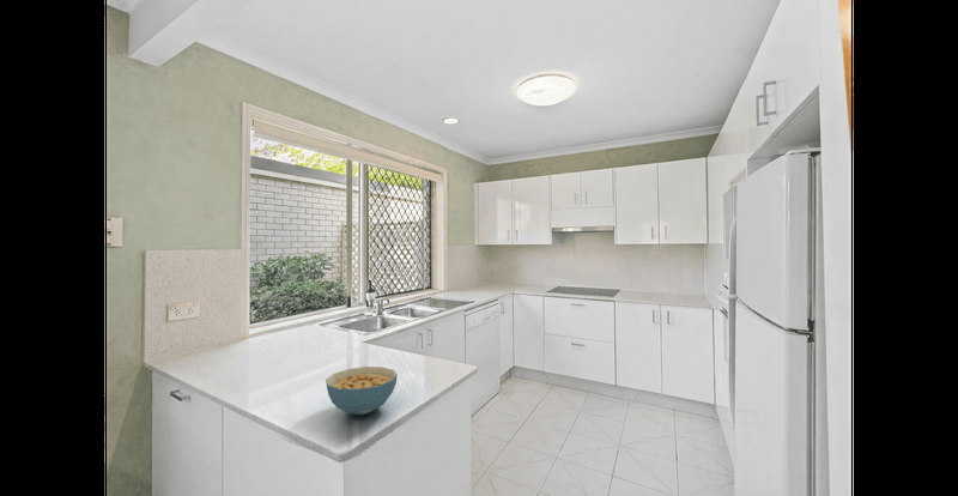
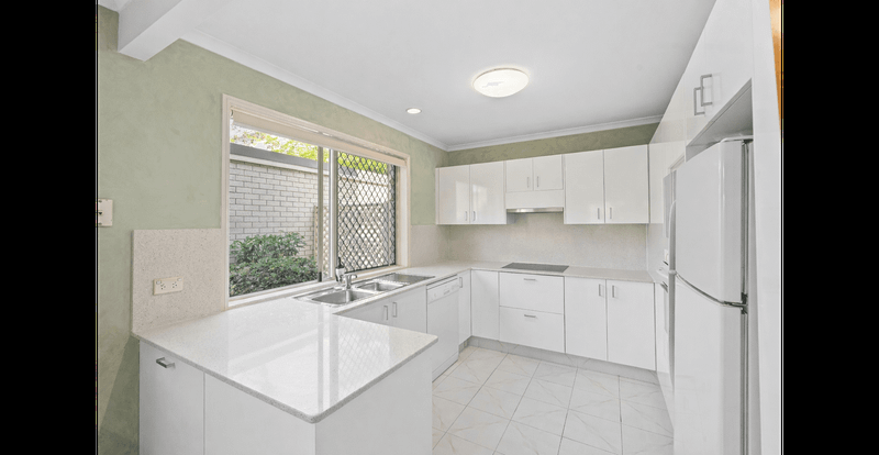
- cereal bowl (362, 393)
